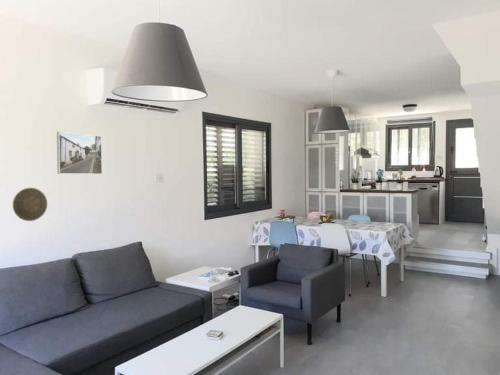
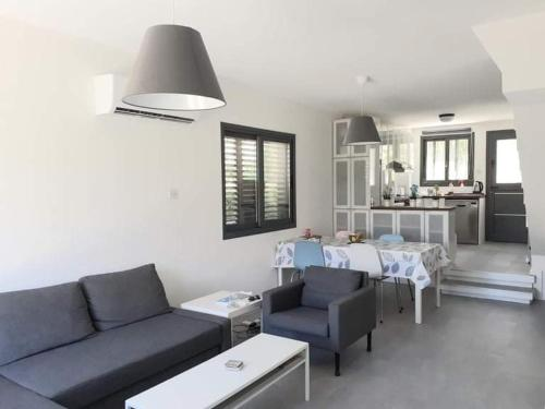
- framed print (80, 154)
- decorative plate (31, 204)
